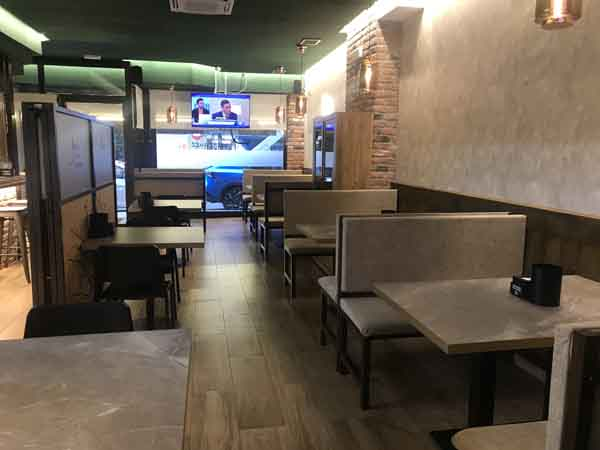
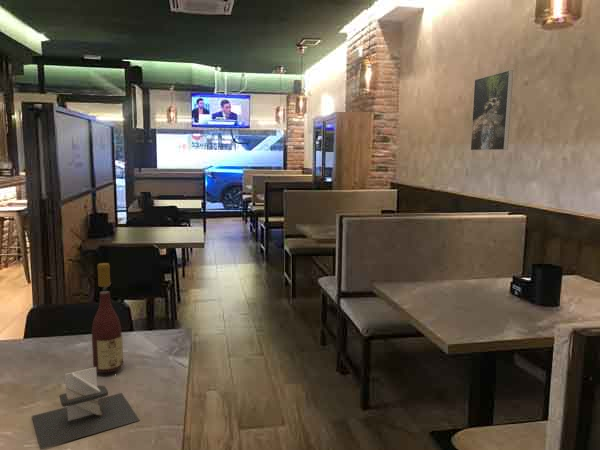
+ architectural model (84, 395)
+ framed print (490, 113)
+ wine bottle (105, 317)
